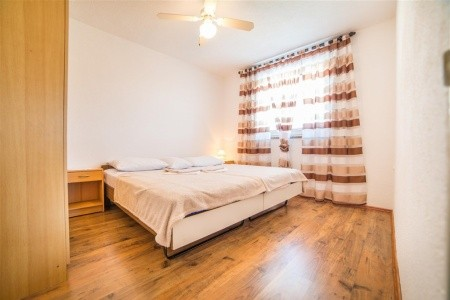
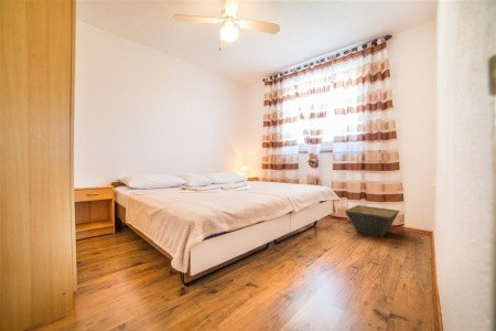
+ basket (371, 221)
